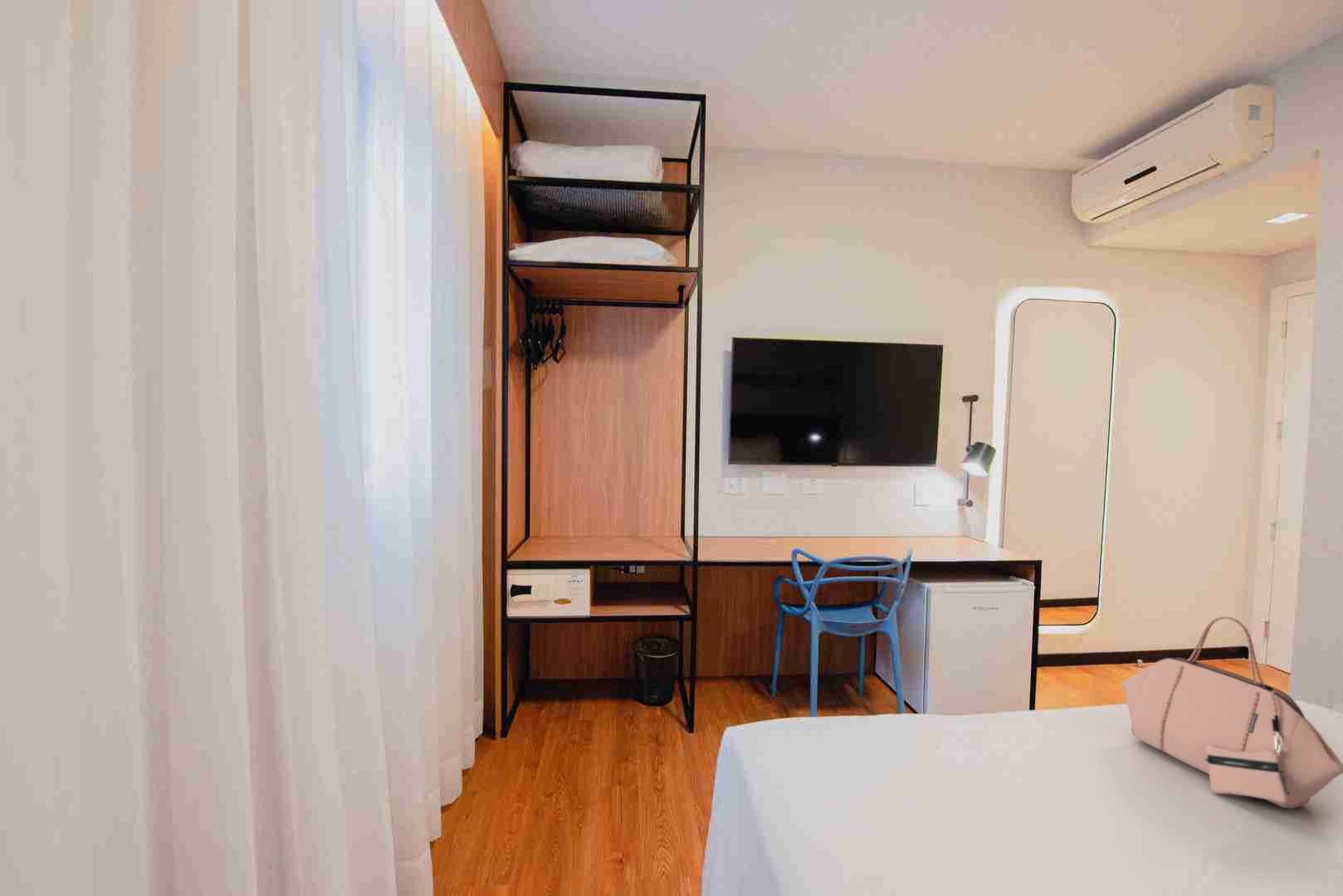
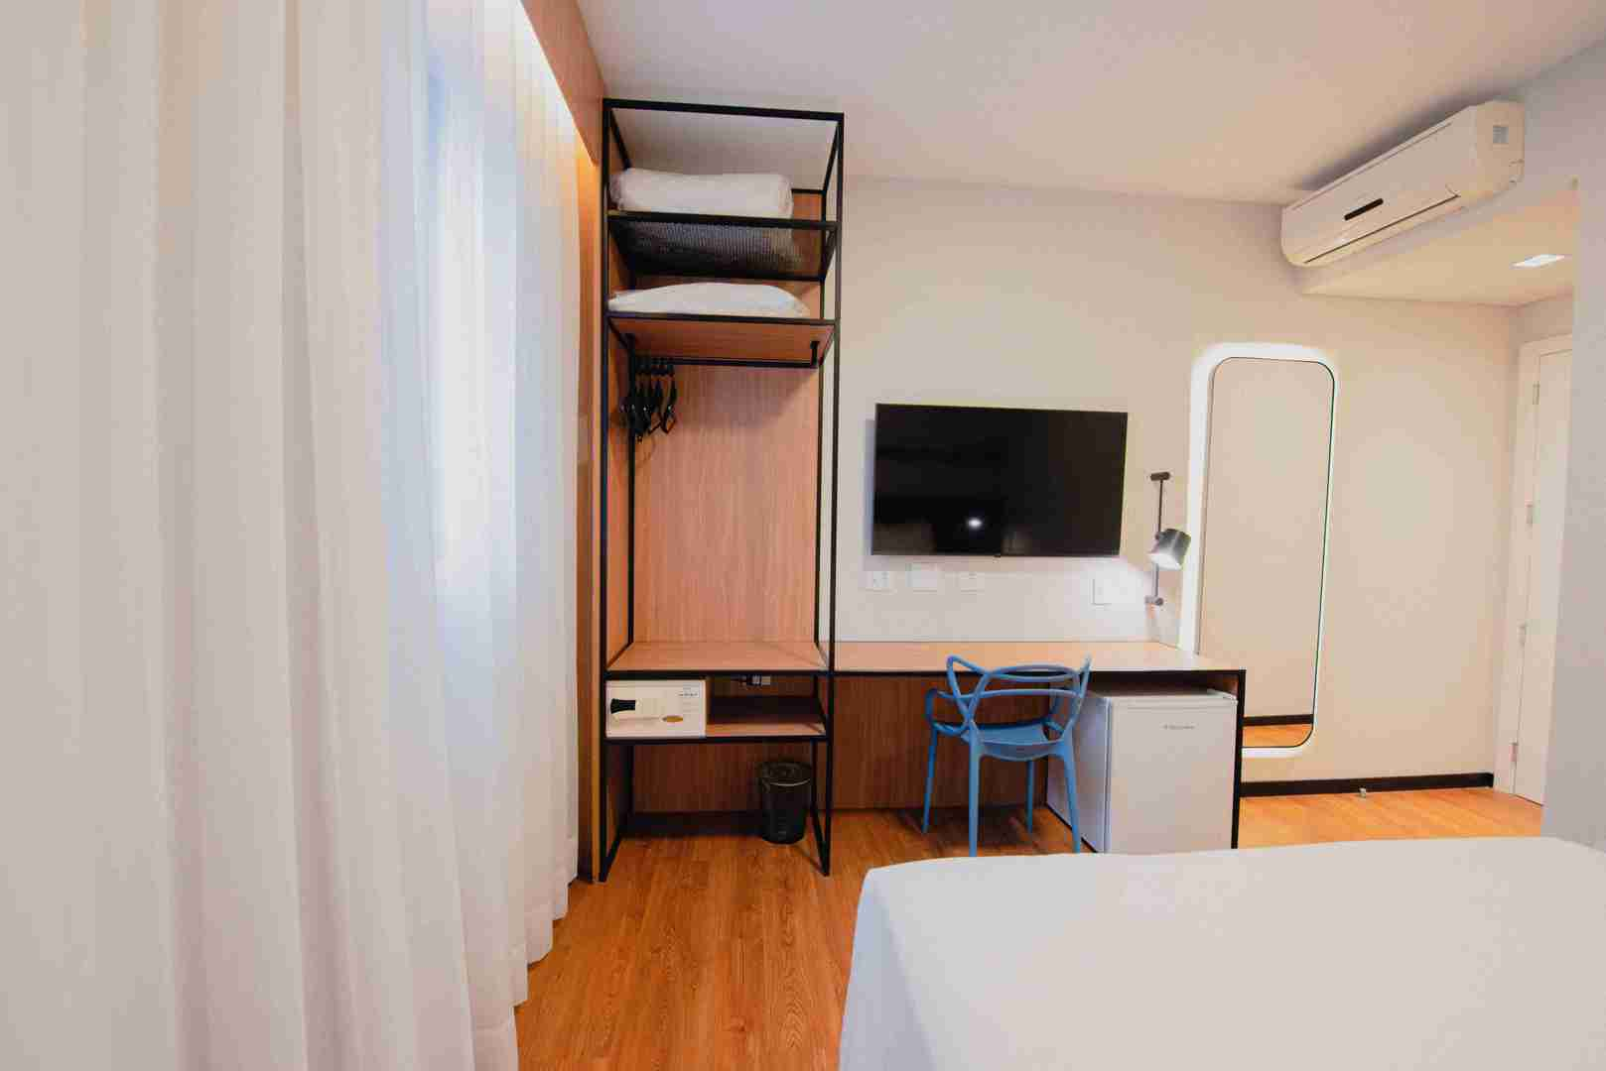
- handbag (1213, 695)
